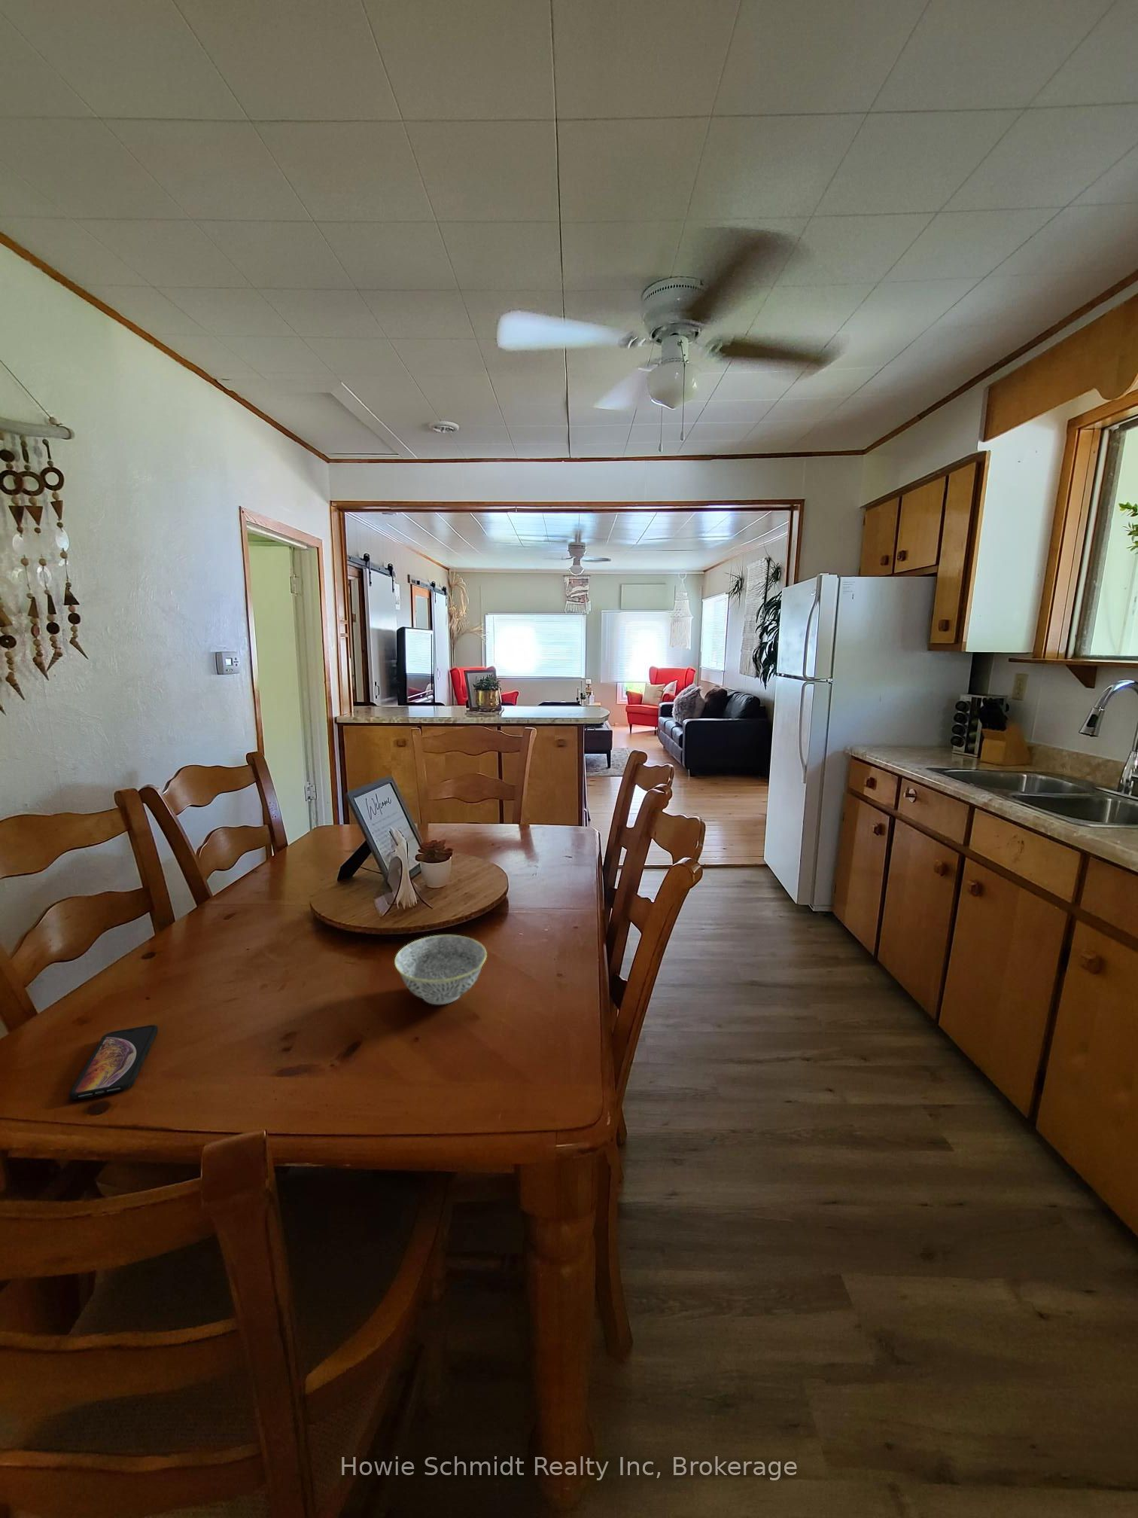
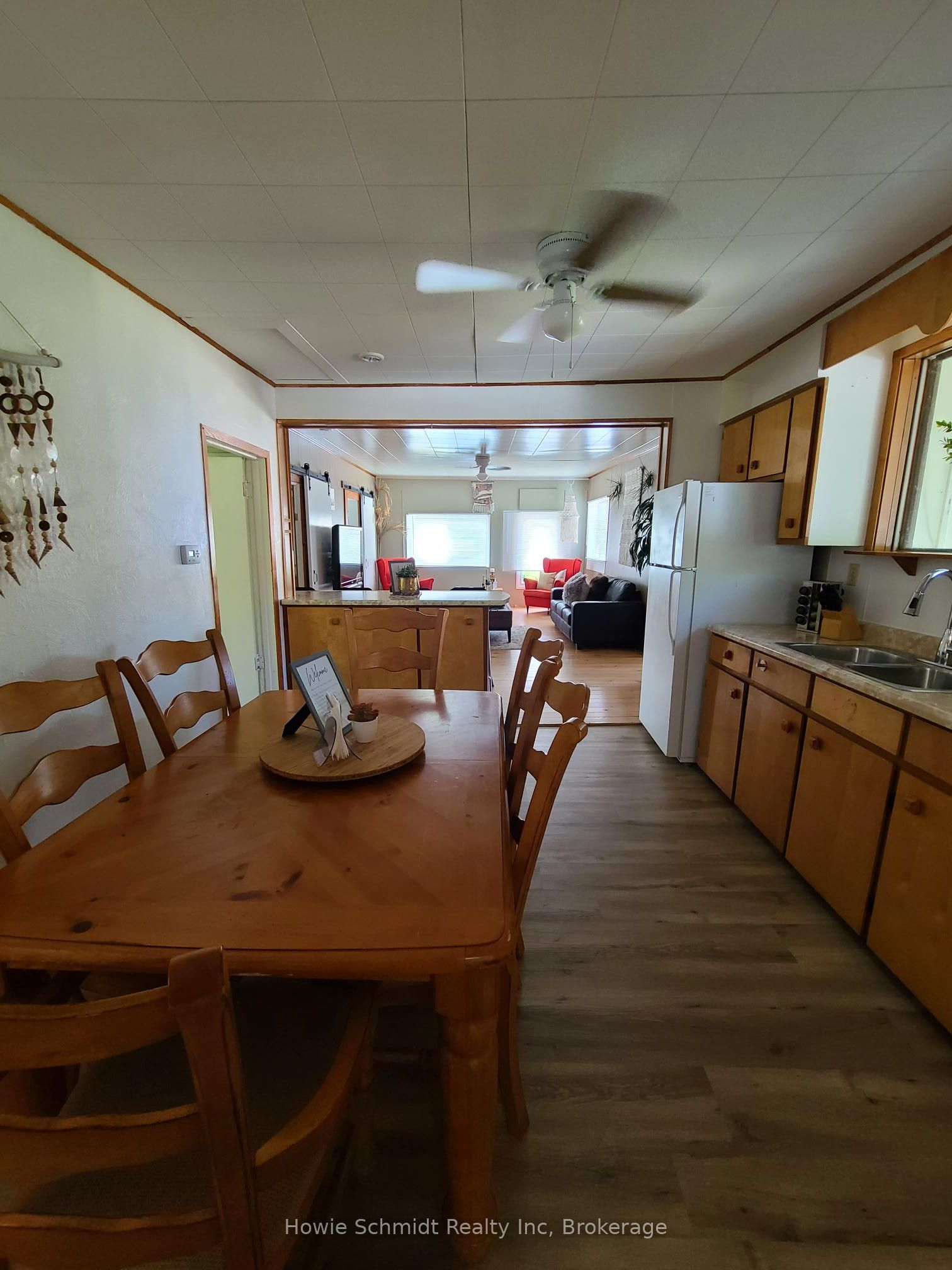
- bowl (441, 974)
- smartphone (117, 1059)
